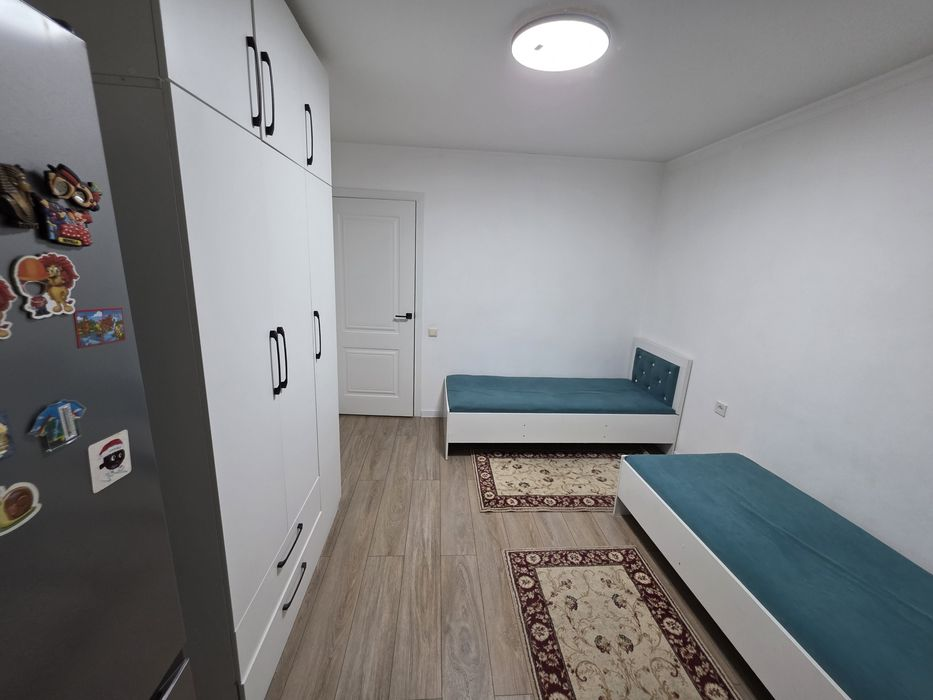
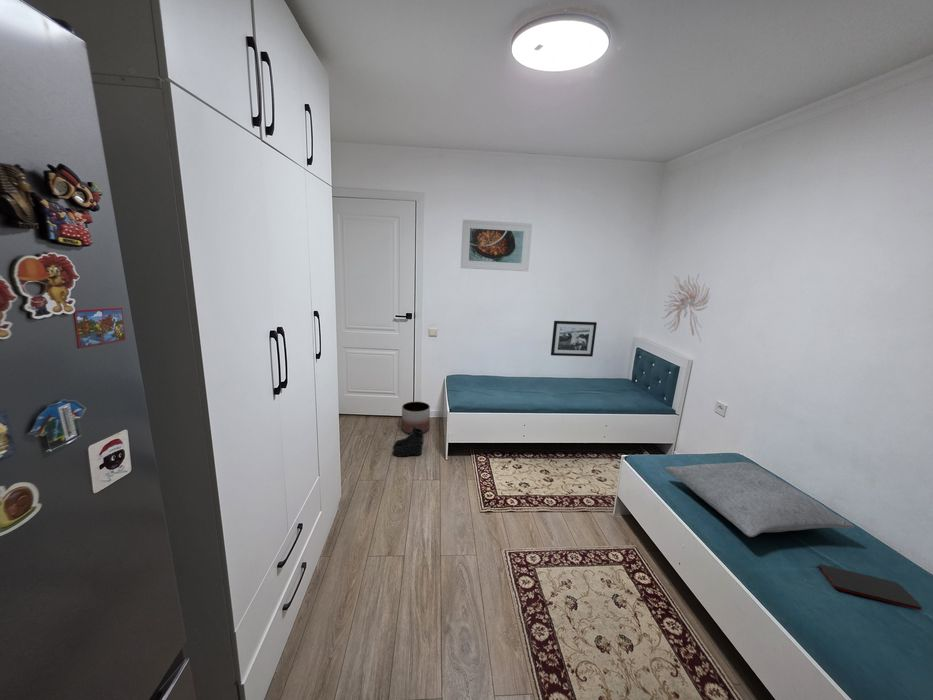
+ wall sculpture (684, 305)
+ smartphone (867, 585)
+ planter (415, 417)
+ boots (408, 440)
+ pillow (748, 494)
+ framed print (496, 246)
+ picture frame (573, 338)
